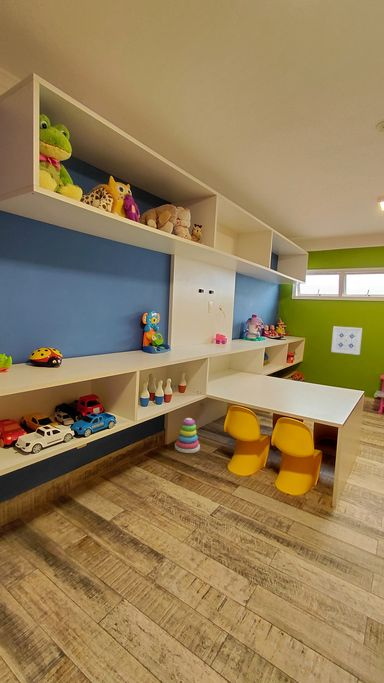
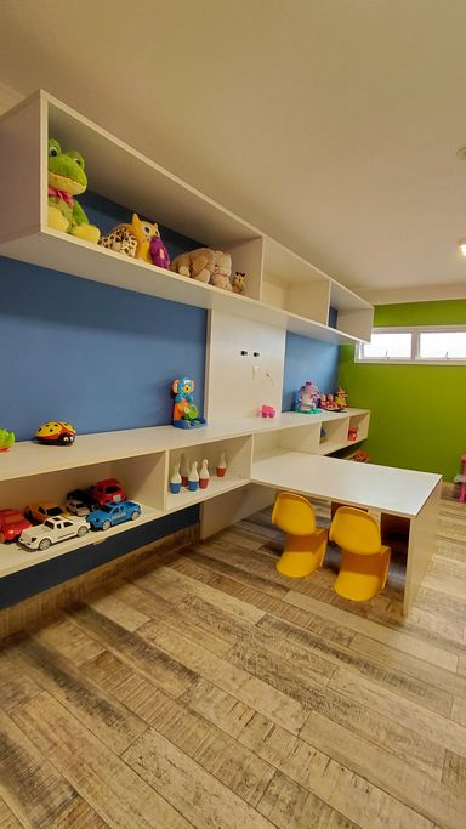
- wall art (346, 340)
- stacking toy (188, 433)
